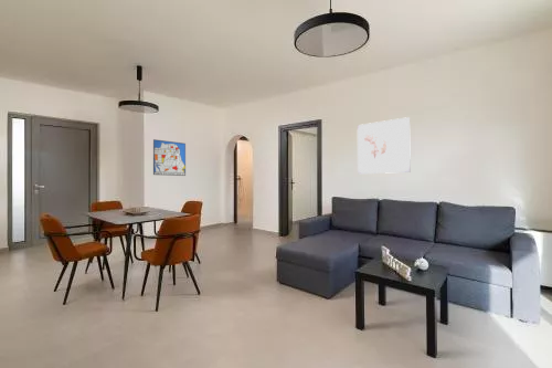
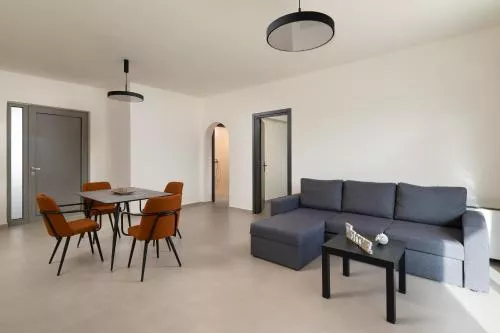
- wall art (170, 158)
- wall art (382, 147)
